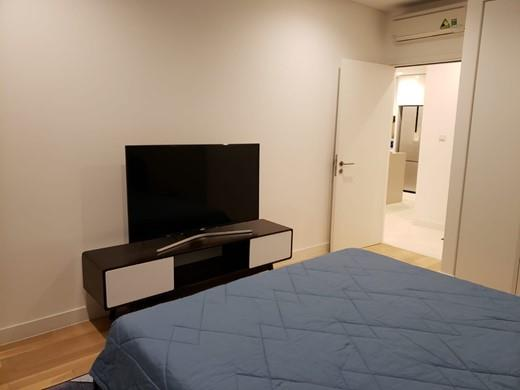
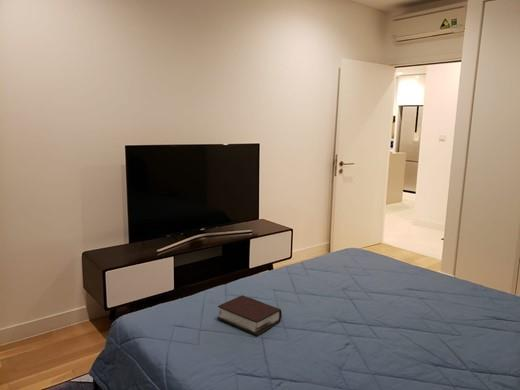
+ bible (249, 313)
